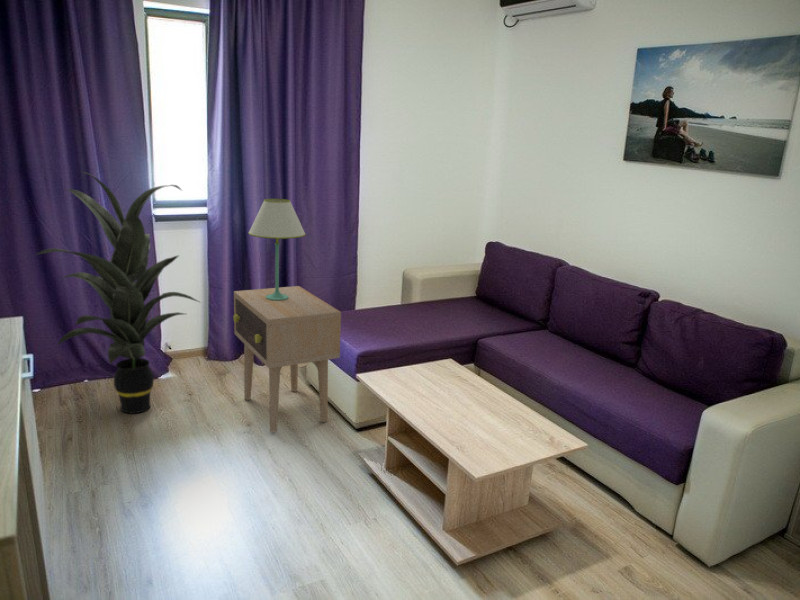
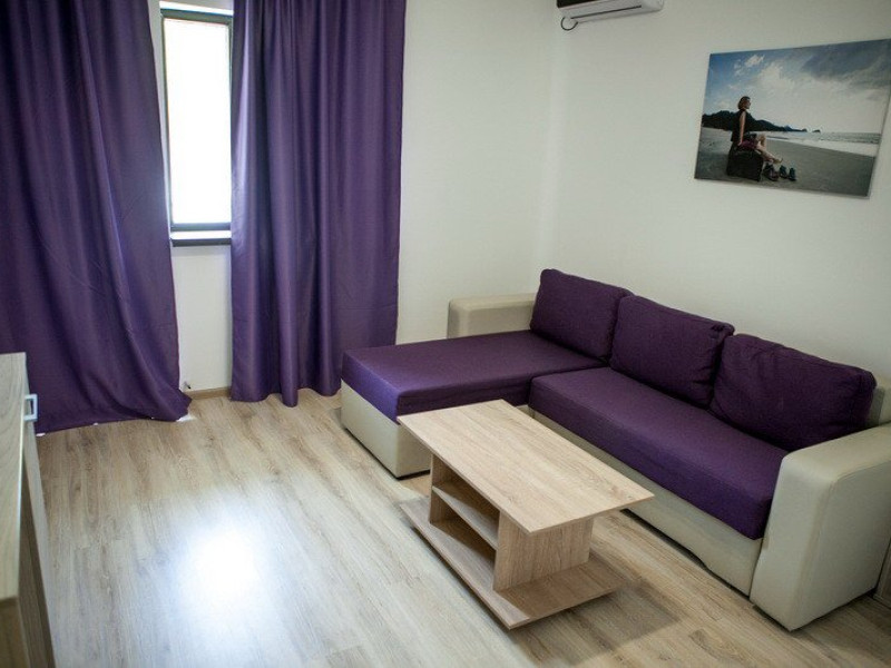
- side table (282, 357)
- indoor plant (118, 295)
- table lamp (277, 249)
